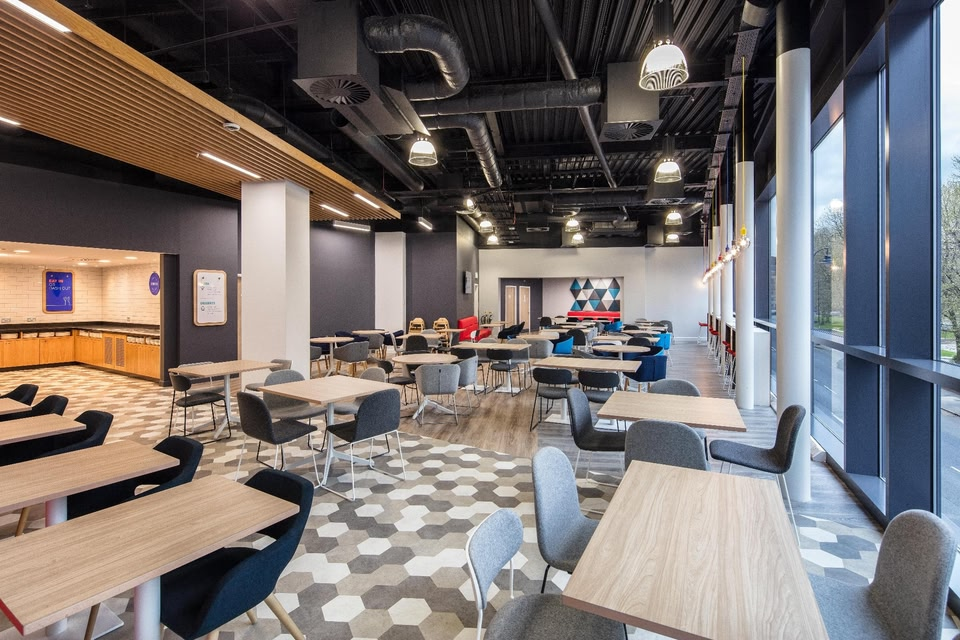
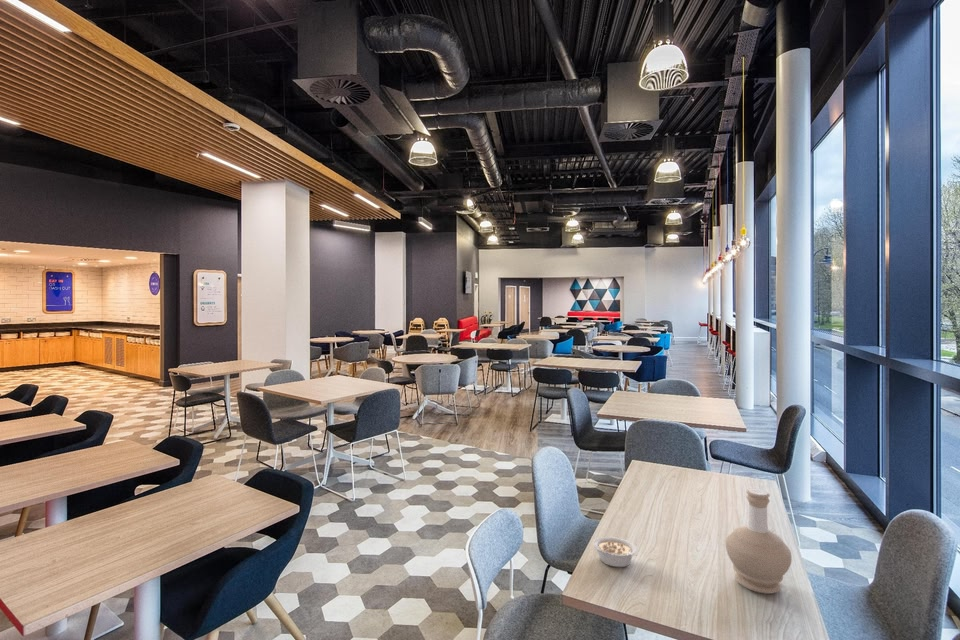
+ legume (616, 552)
+ bottle (757, 538)
